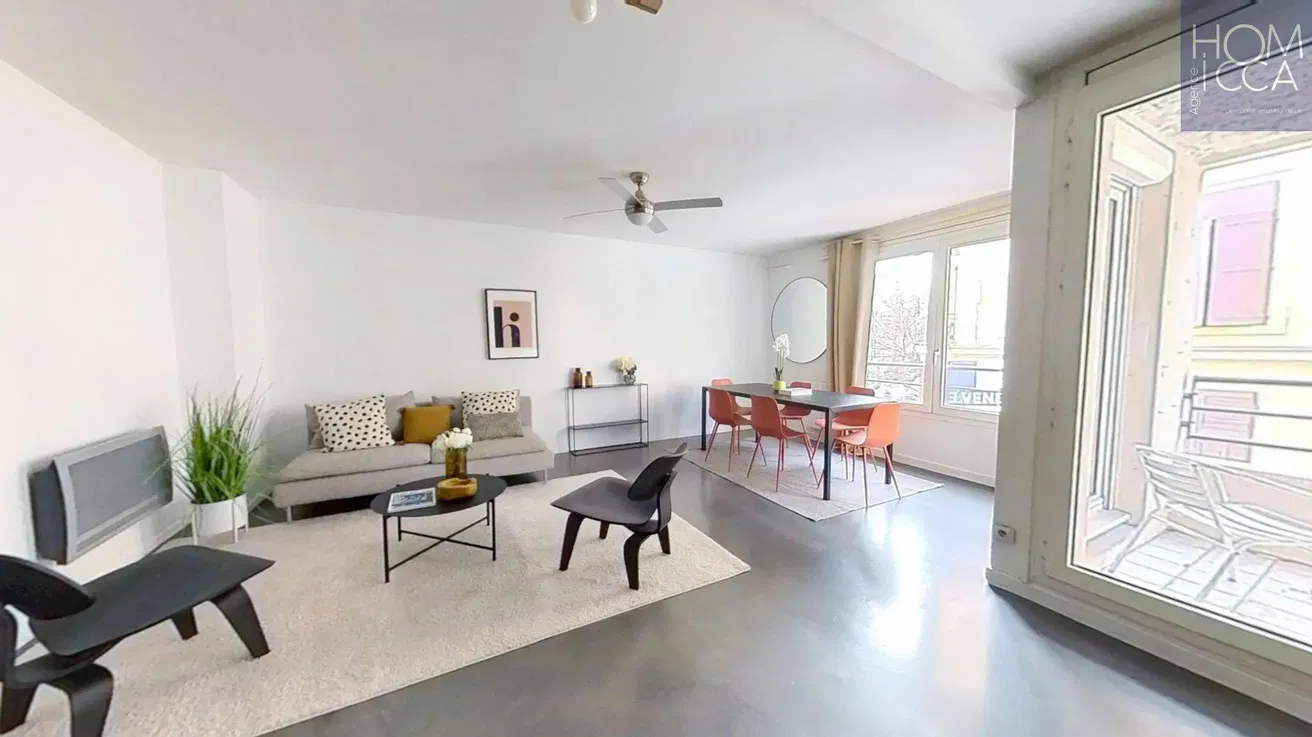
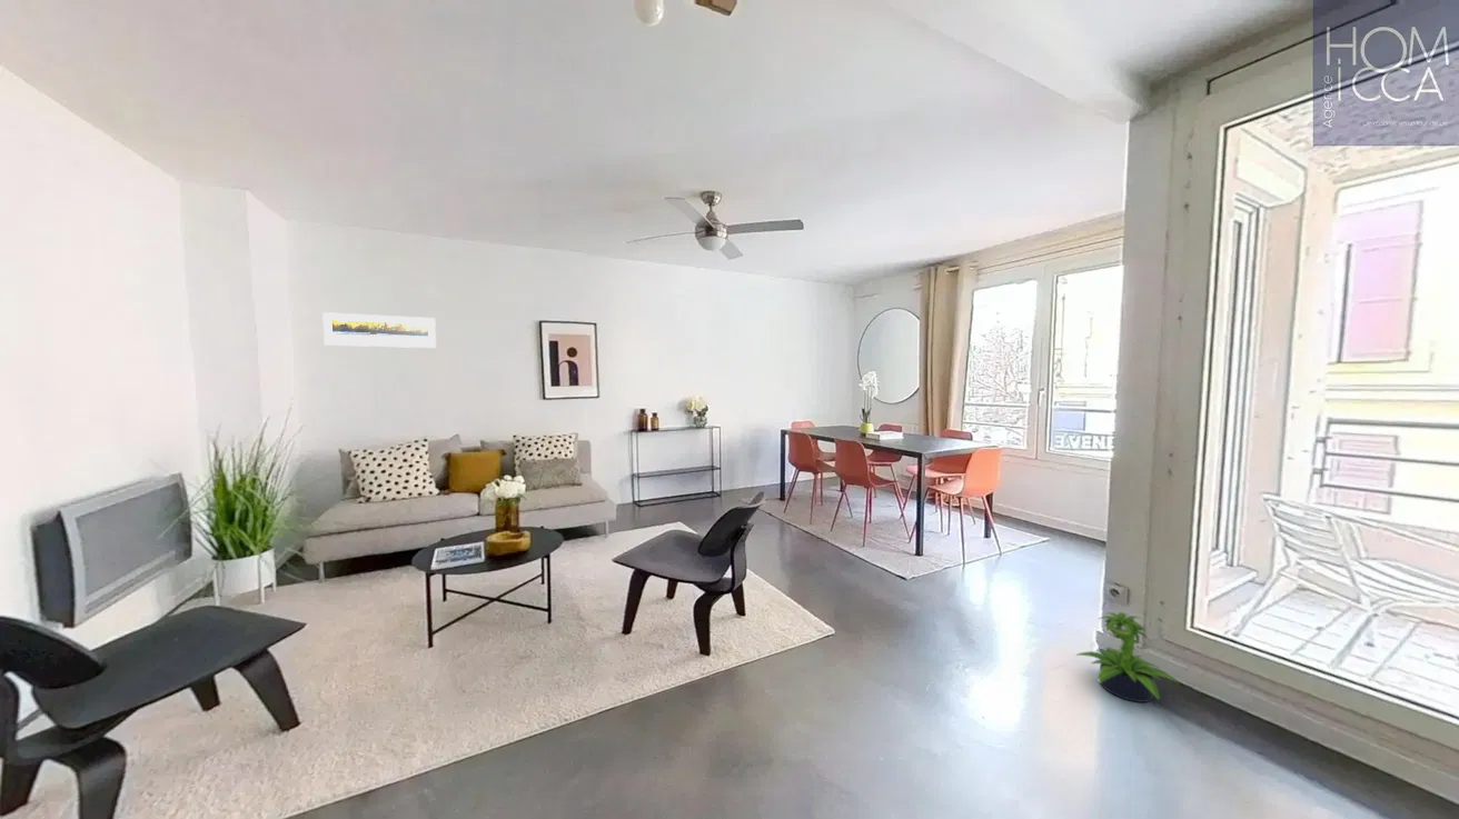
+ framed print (381, 330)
+ potted plant (1125, 650)
